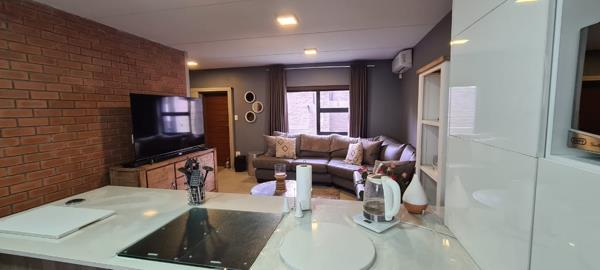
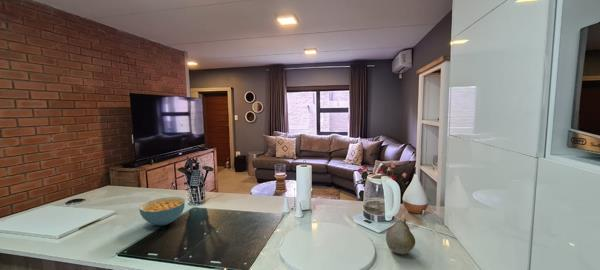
+ cereal bowl (163, 213)
+ fruit (400, 235)
